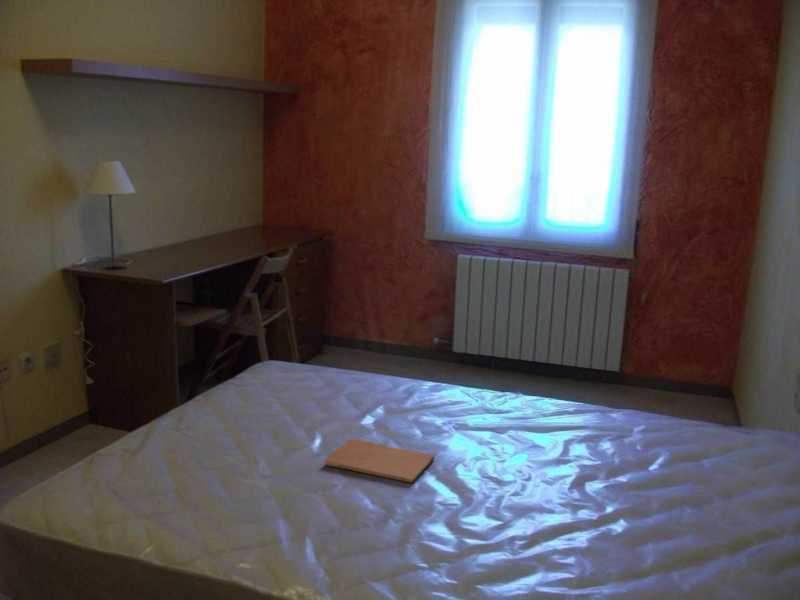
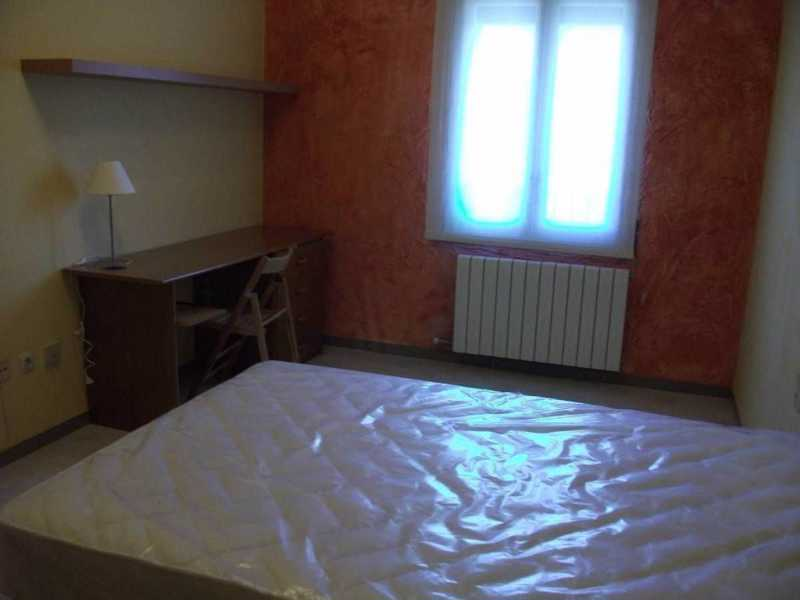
- book (380, 459)
